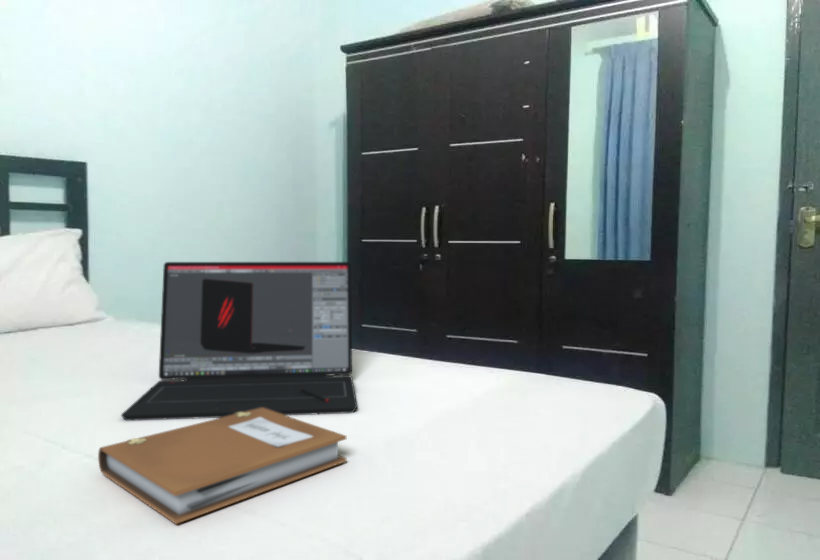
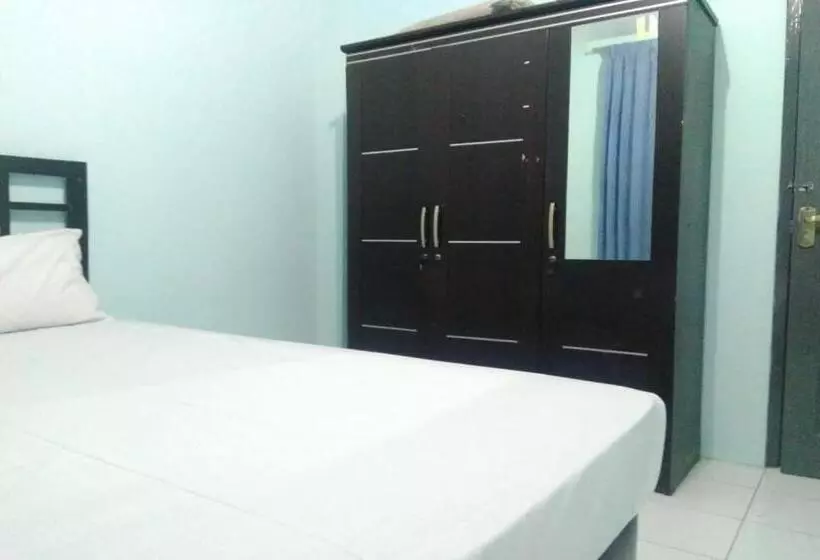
- notebook (229, 452)
- laptop (251, 331)
